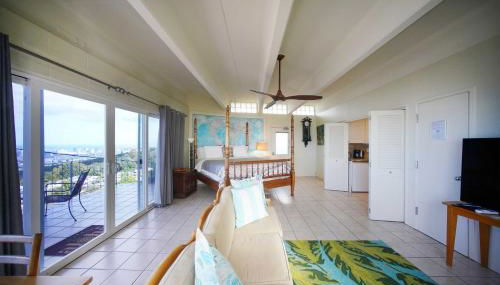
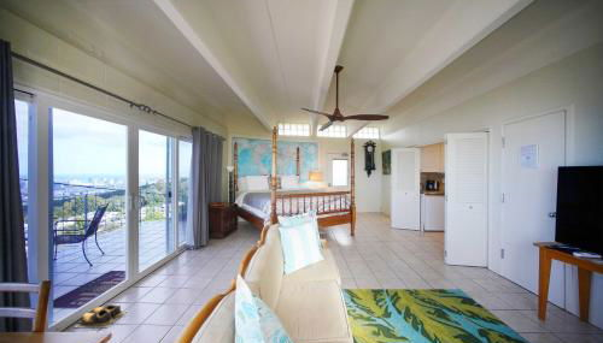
+ shoes (101, 313)
